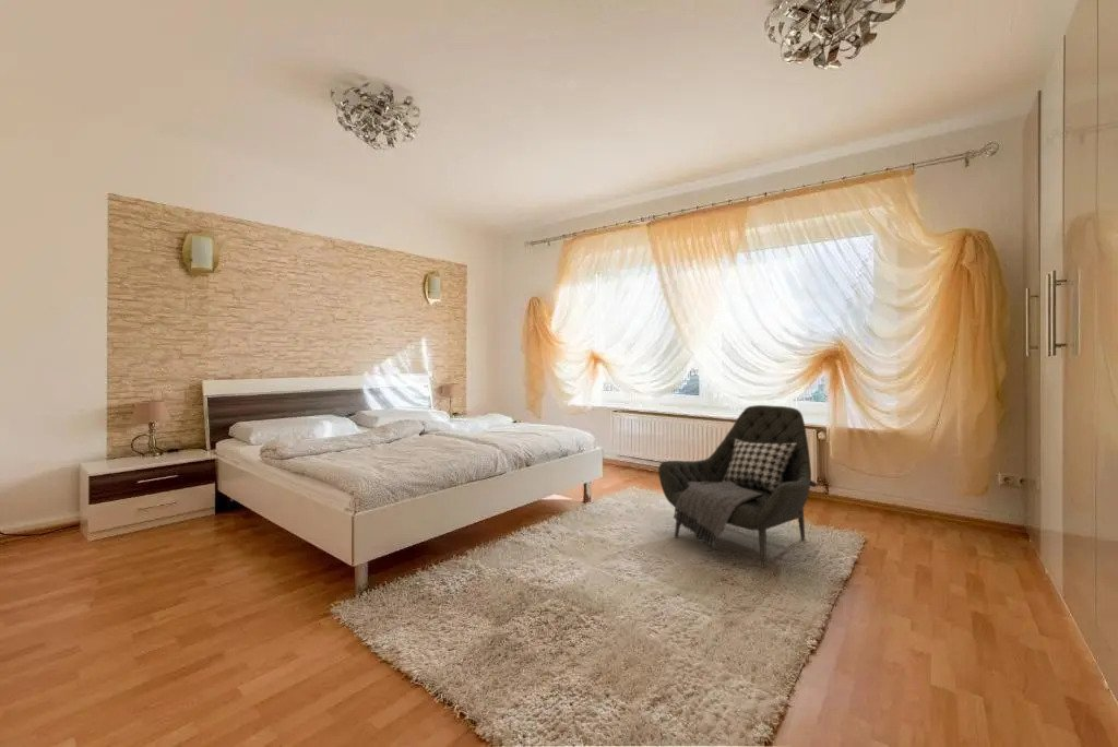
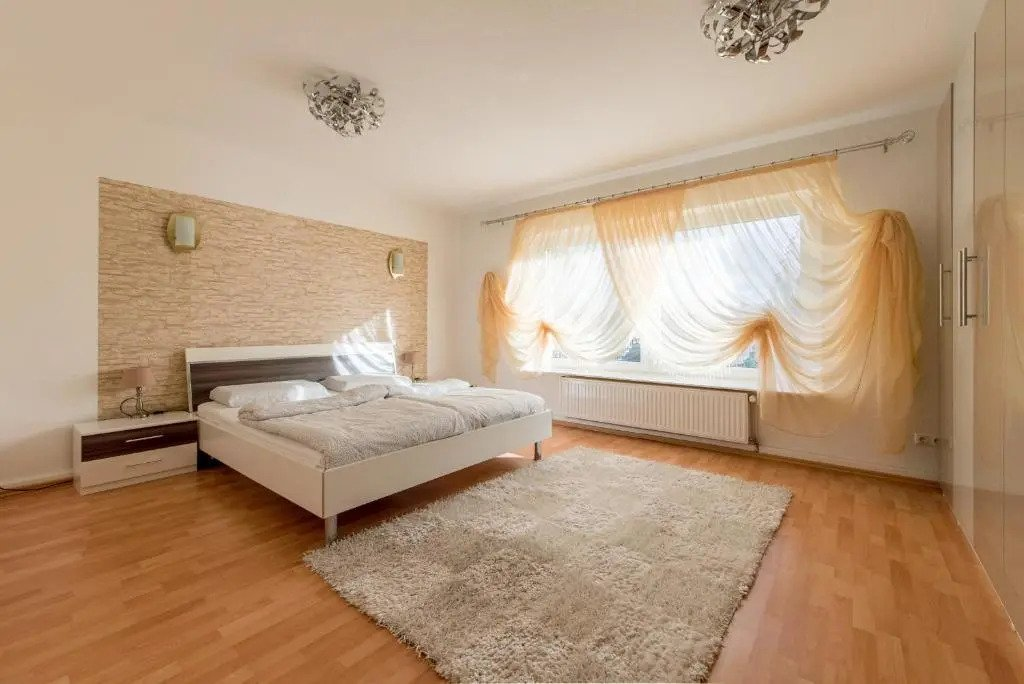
- armchair (740, 474)
